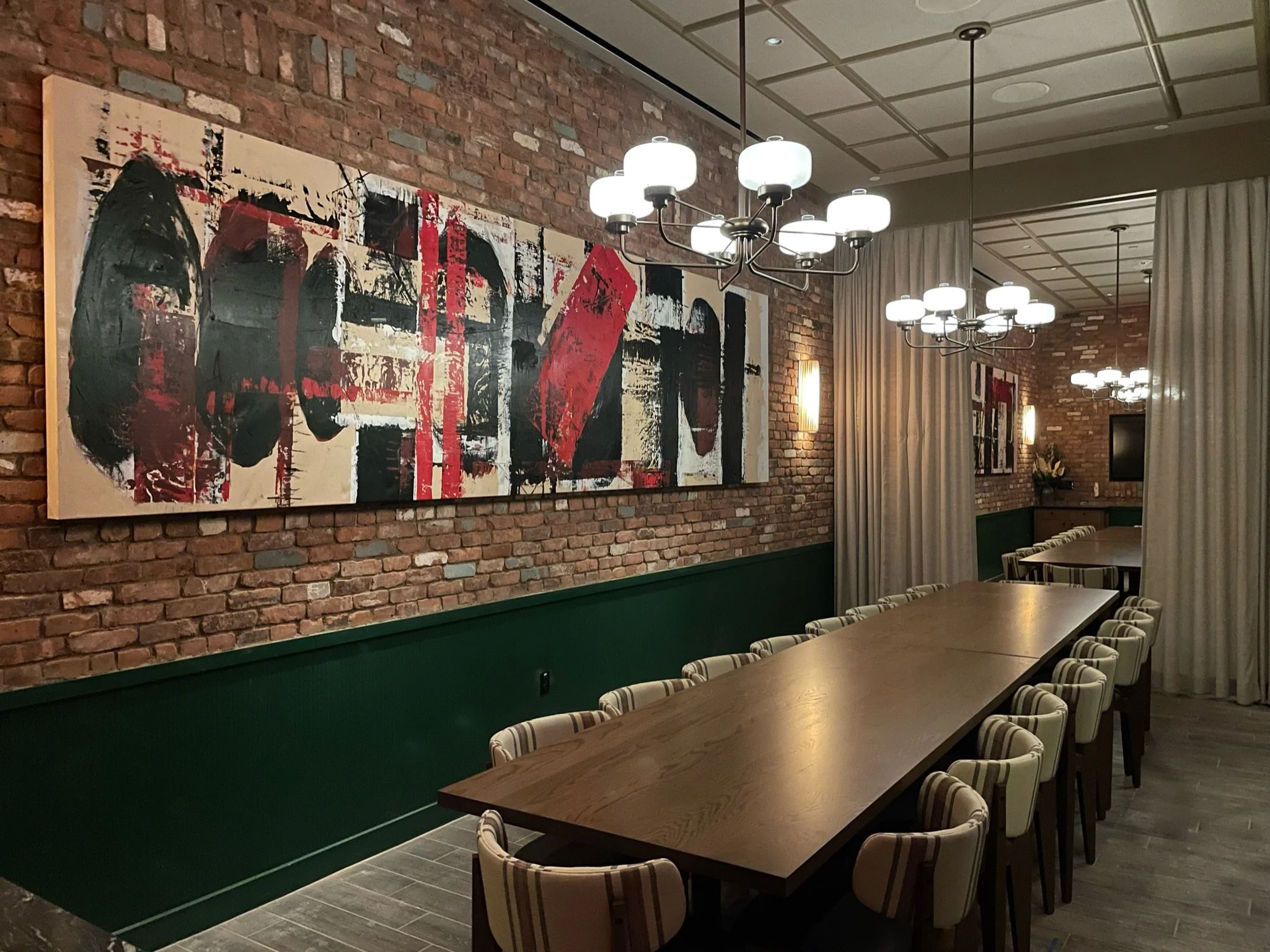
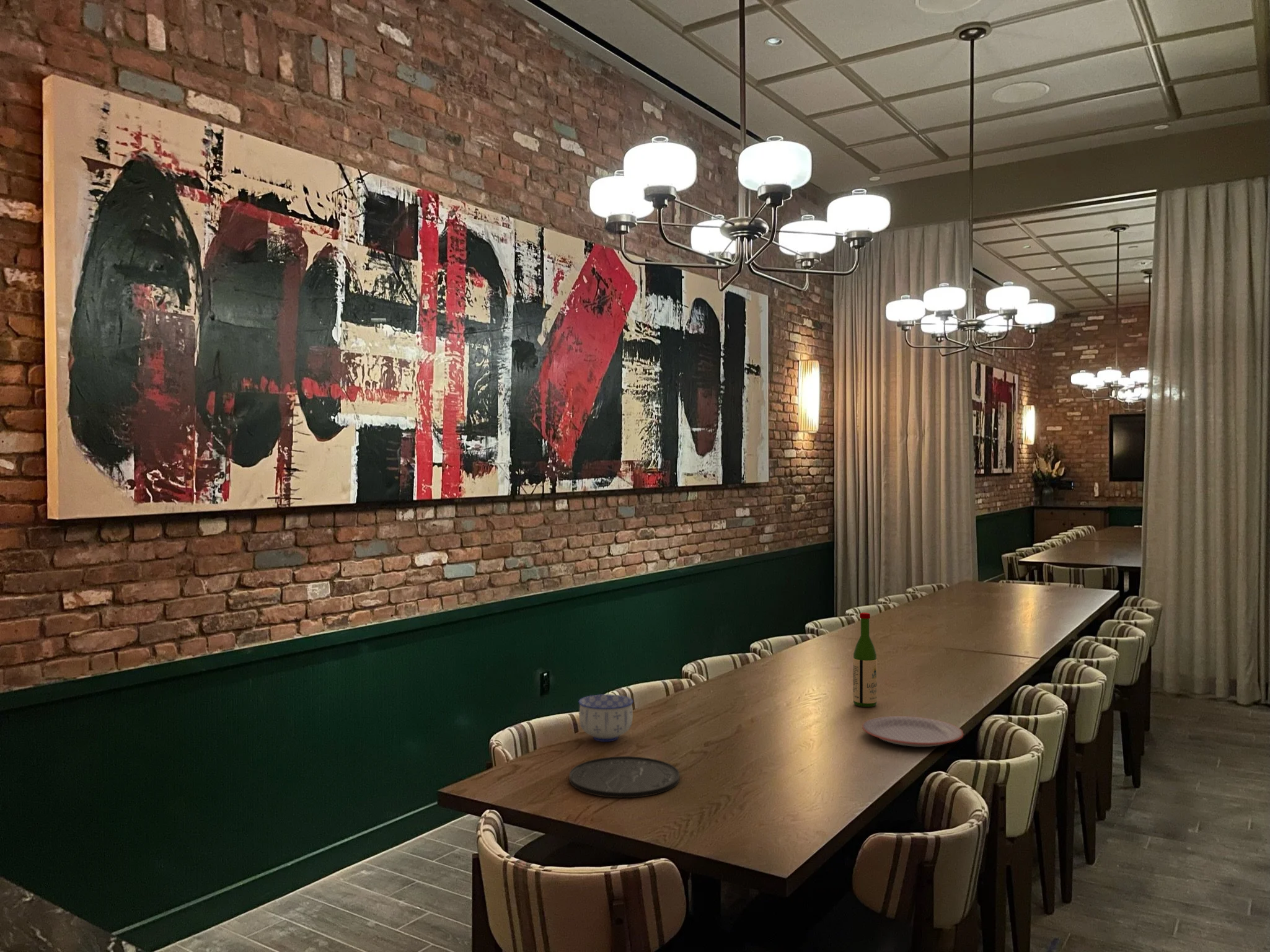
+ plate (912, 733)
+ wine bottle (865, 659)
+ plate (624, 775)
+ bowl (606, 719)
